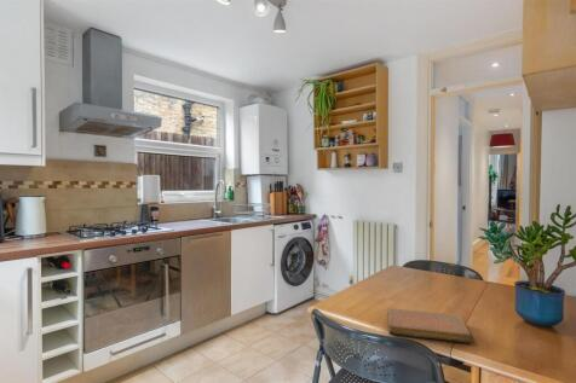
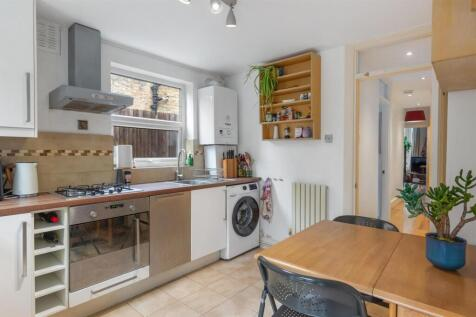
- notebook (425, 323)
